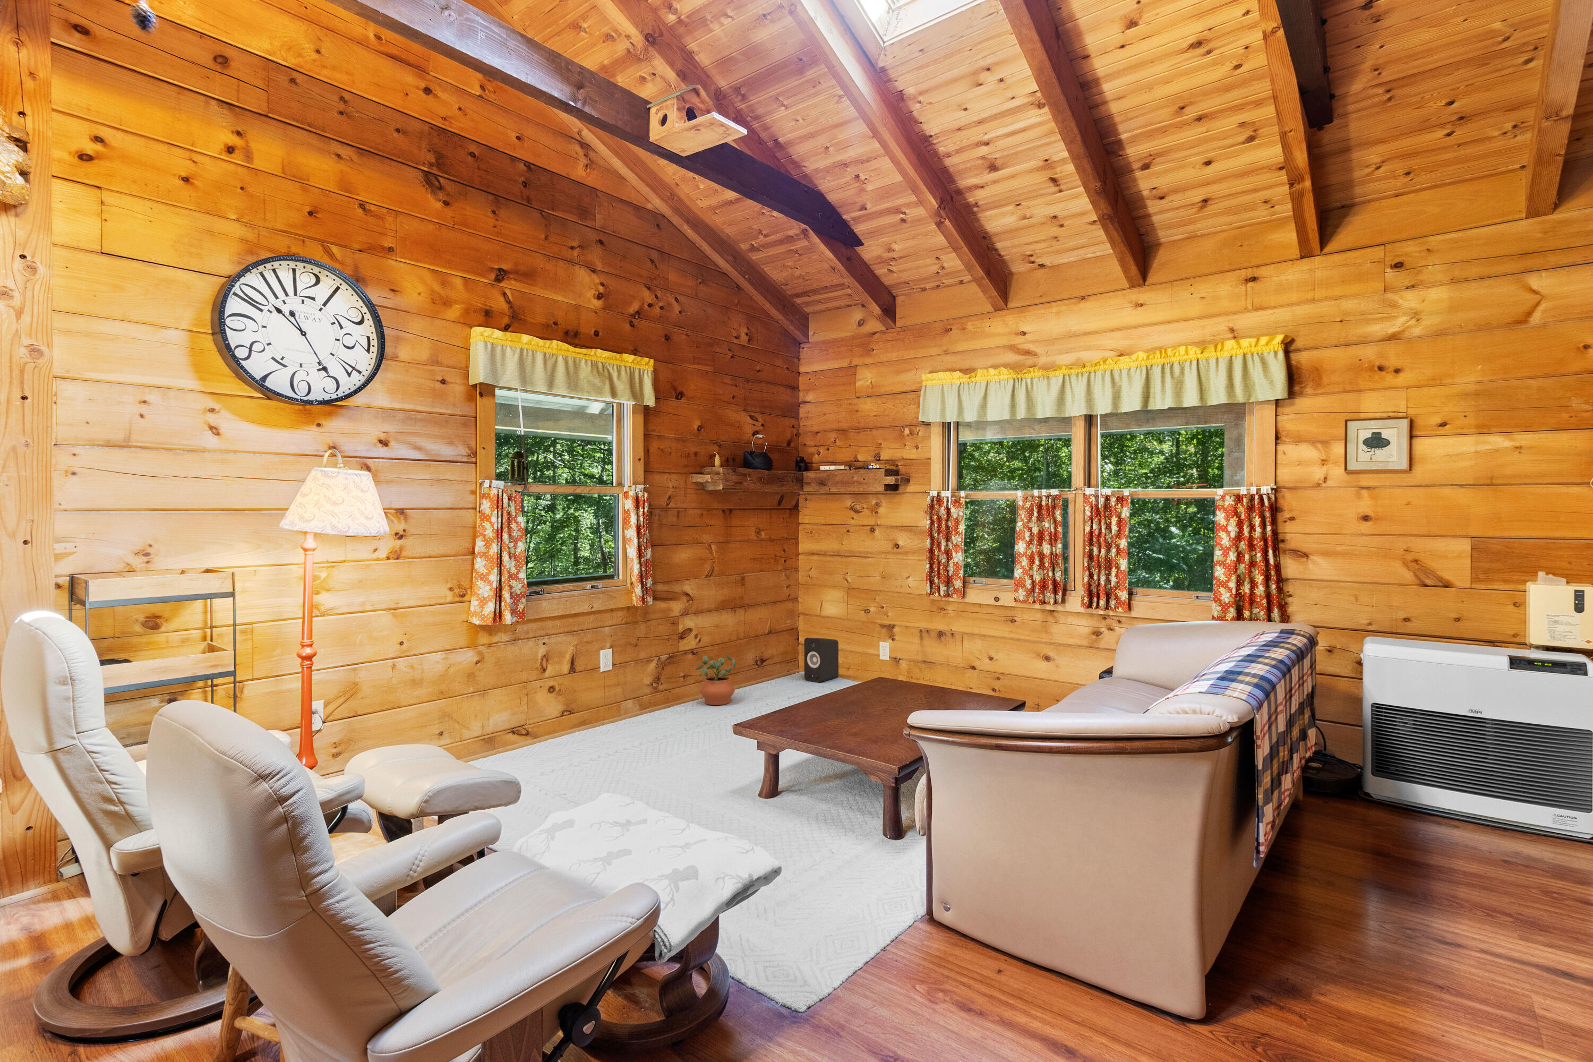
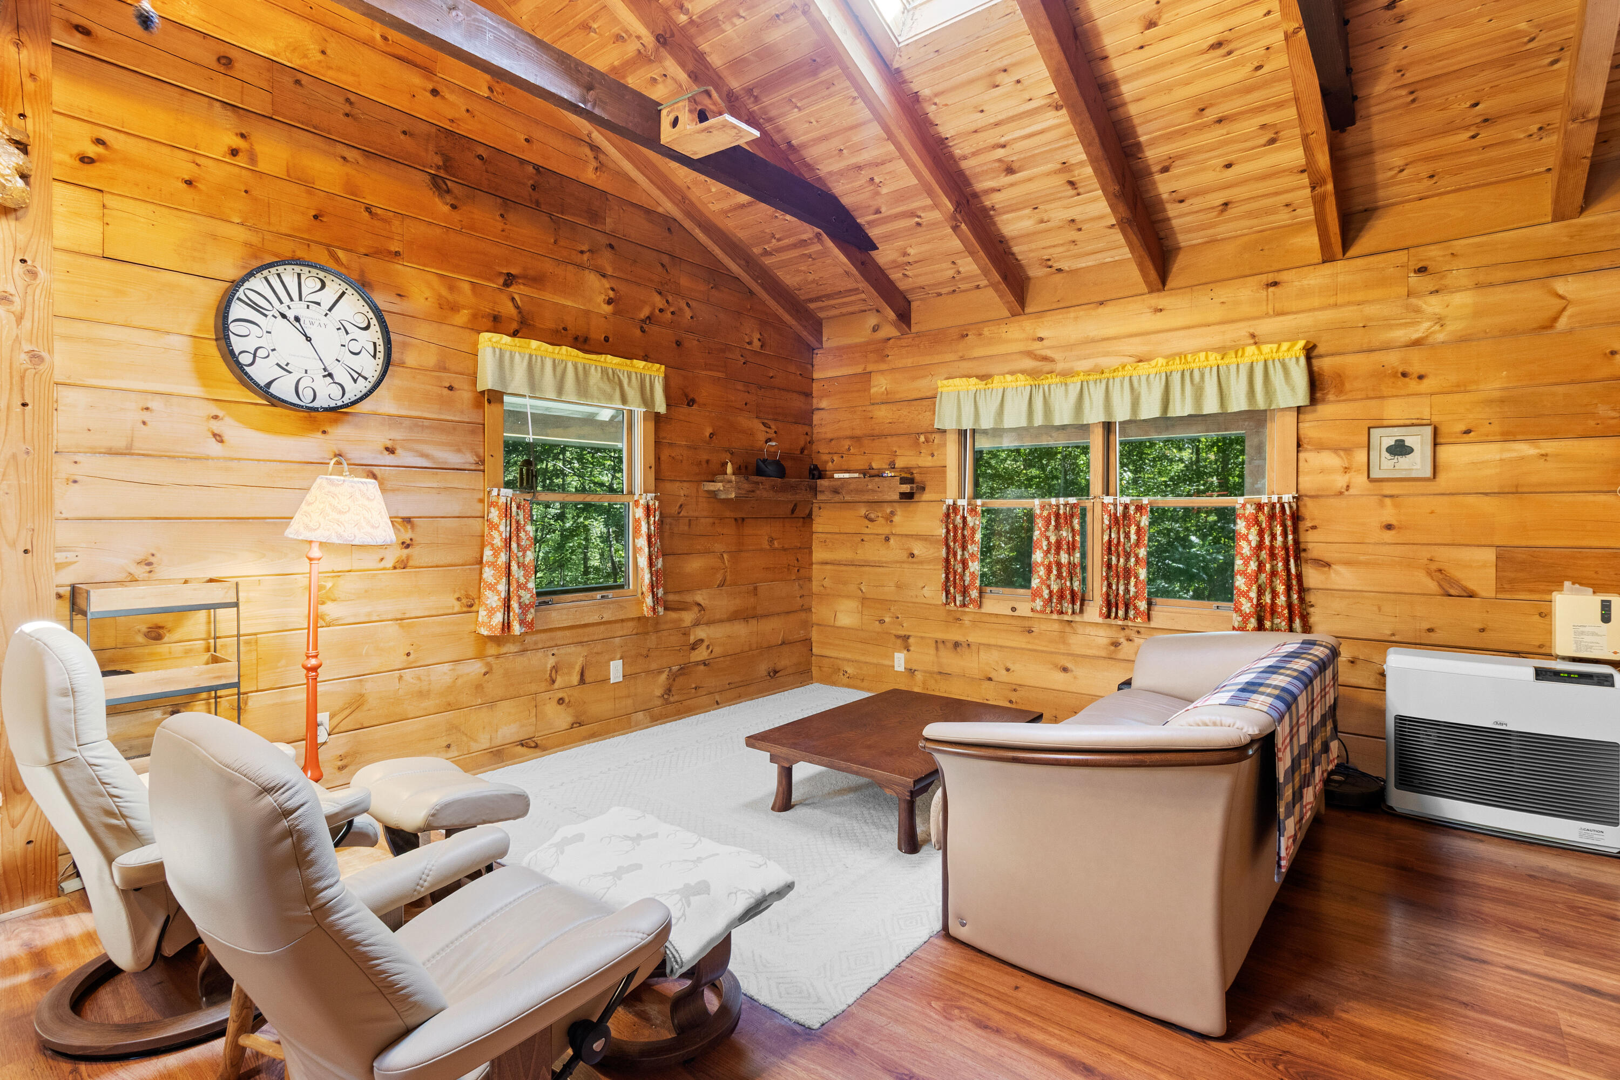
- speaker (820, 658)
- potted plant (714, 678)
